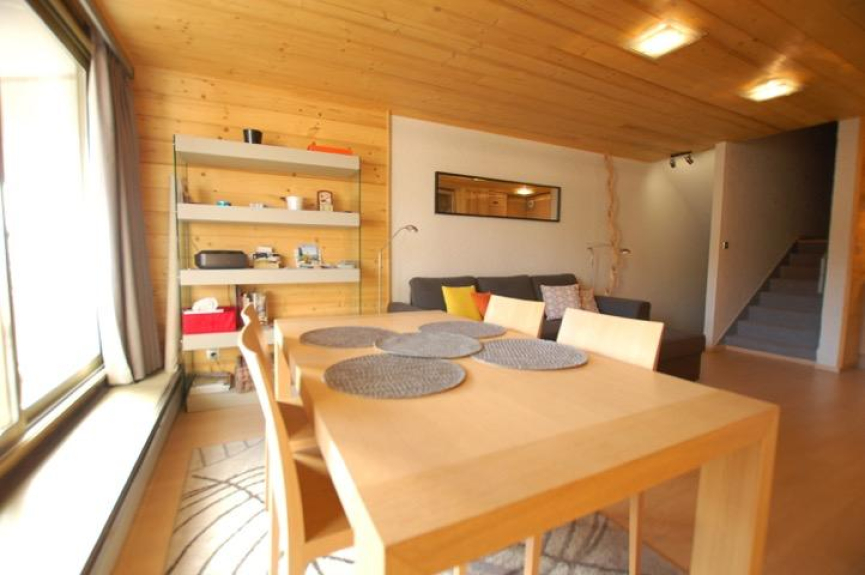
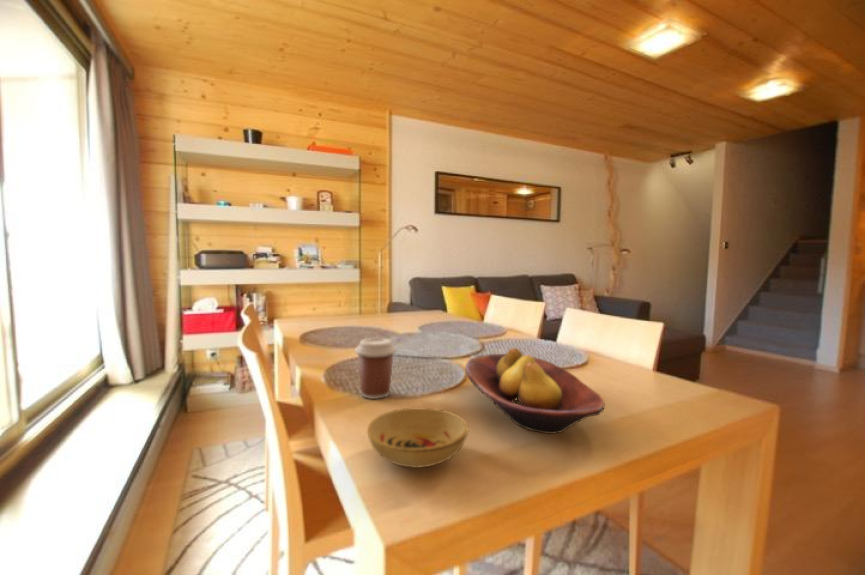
+ bowl (417, 439)
+ coffee cup (375, 367)
+ fruit bowl (525, 379)
